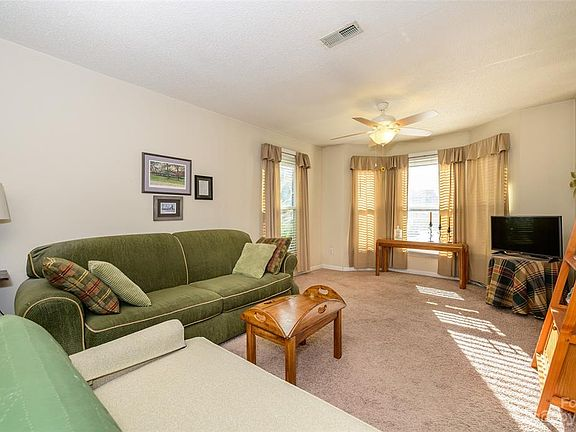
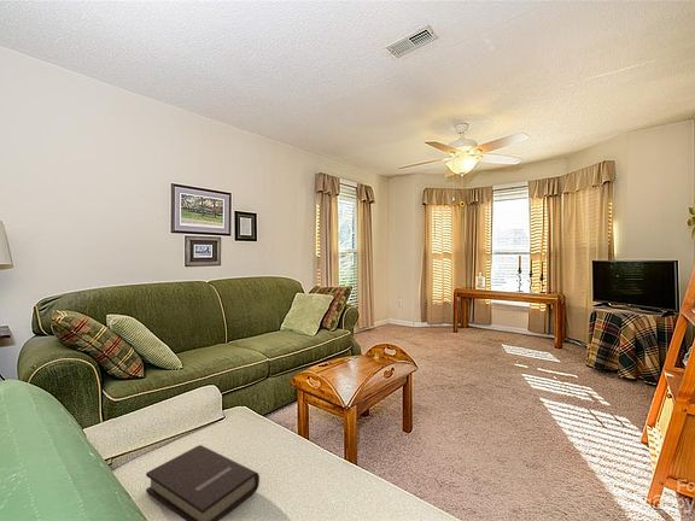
+ book (203, 480)
